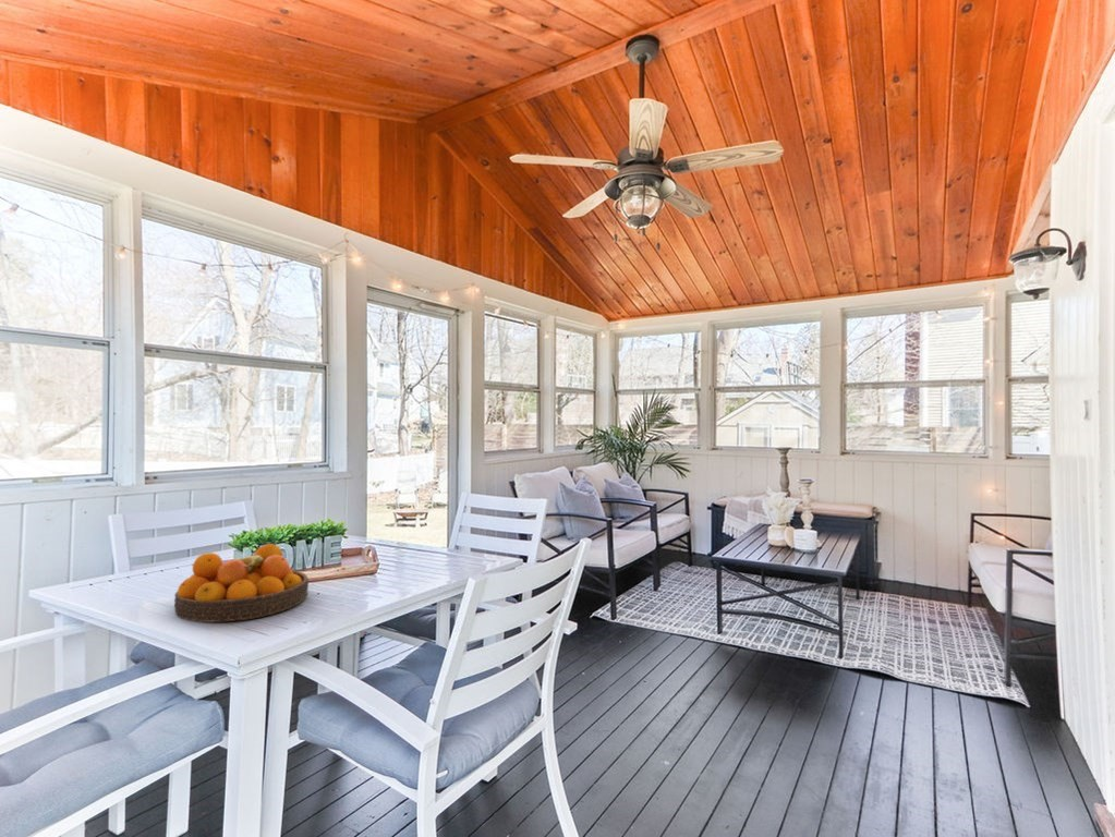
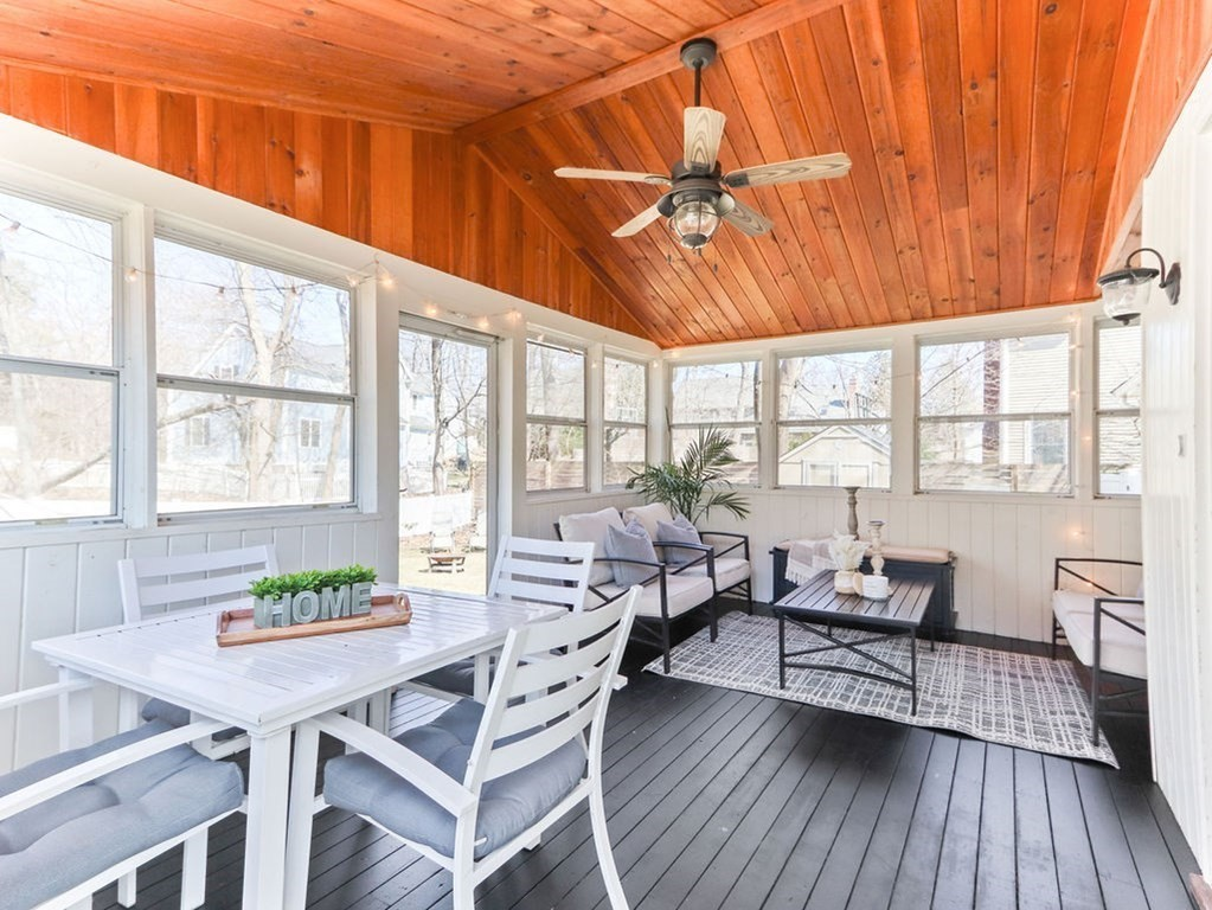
- fruit bowl (244, 575)
